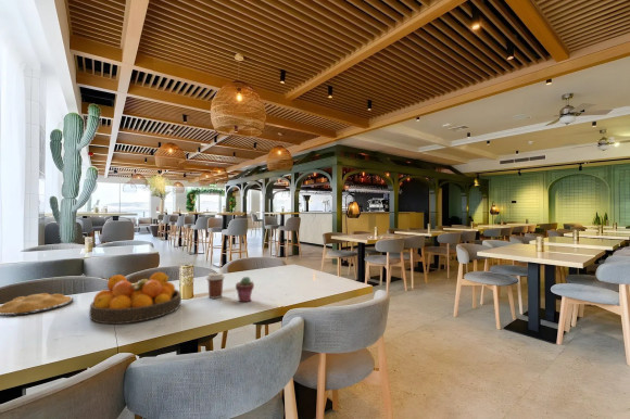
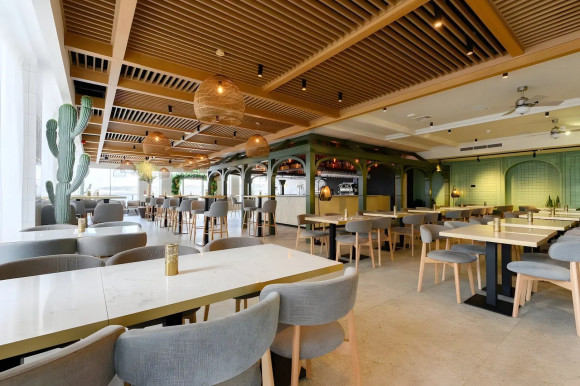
- potted succulent (244, 288)
- fruit bowl (138, 292)
- plate (34, 300)
- coffee cup (215, 284)
